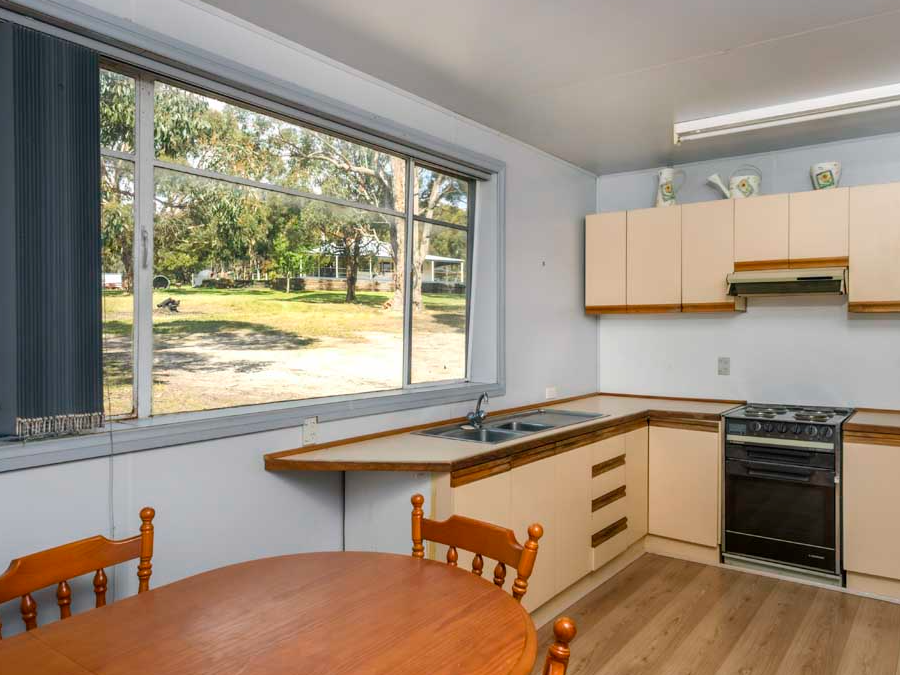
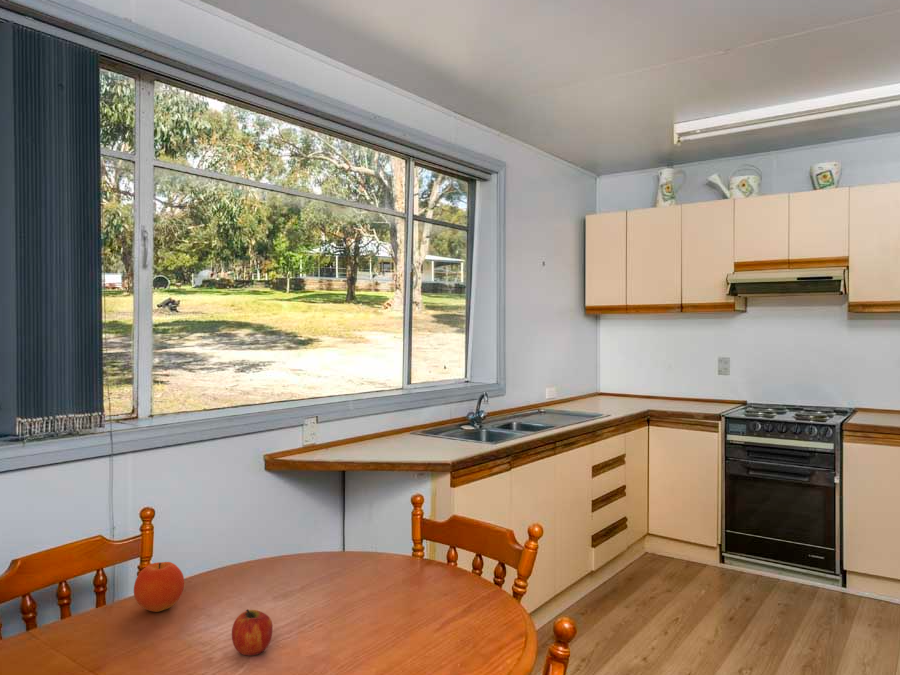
+ fruit (252, 630)
+ fruit (159, 586)
